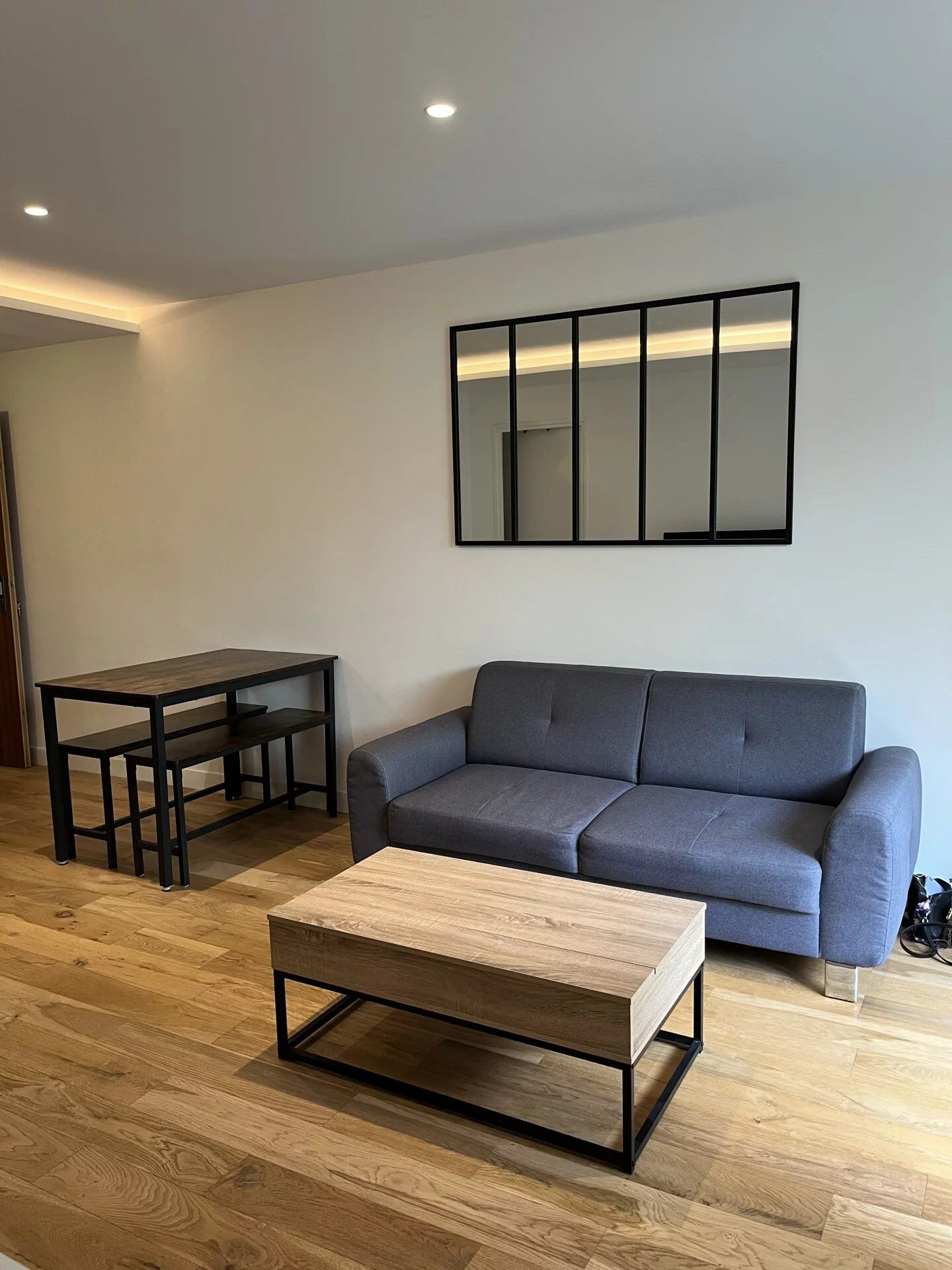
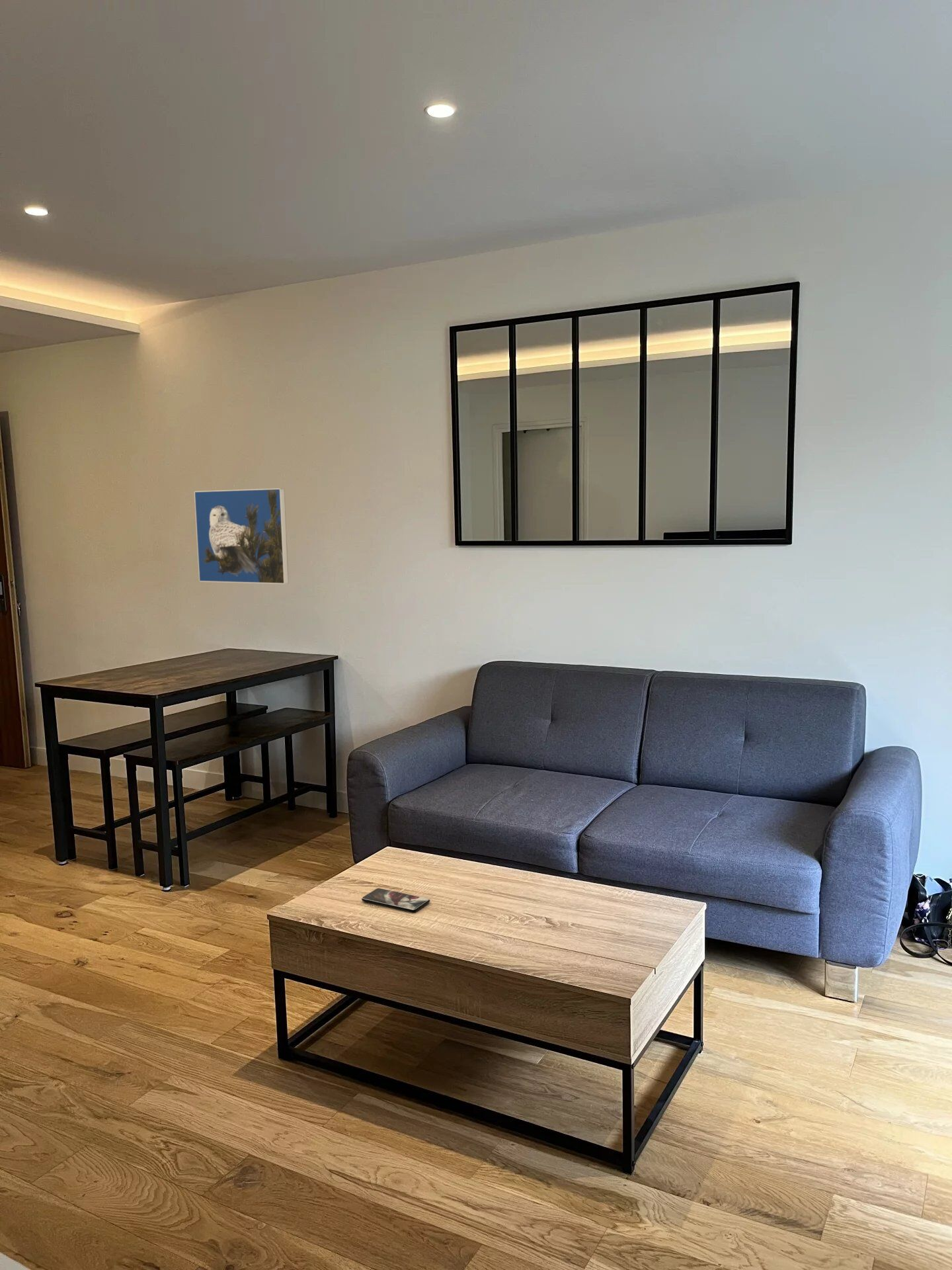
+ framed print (240, 536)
+ smartphone (395, 900)
